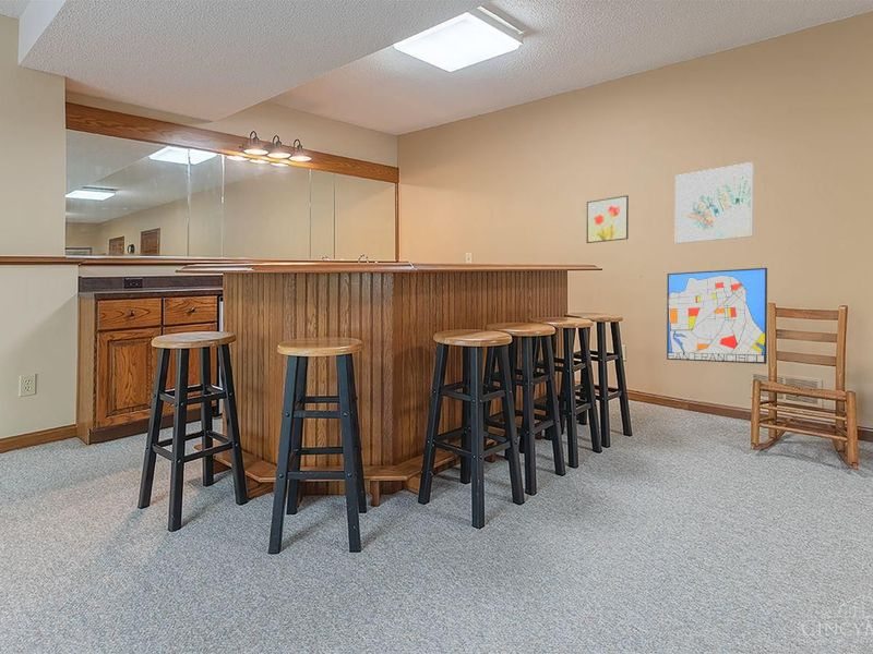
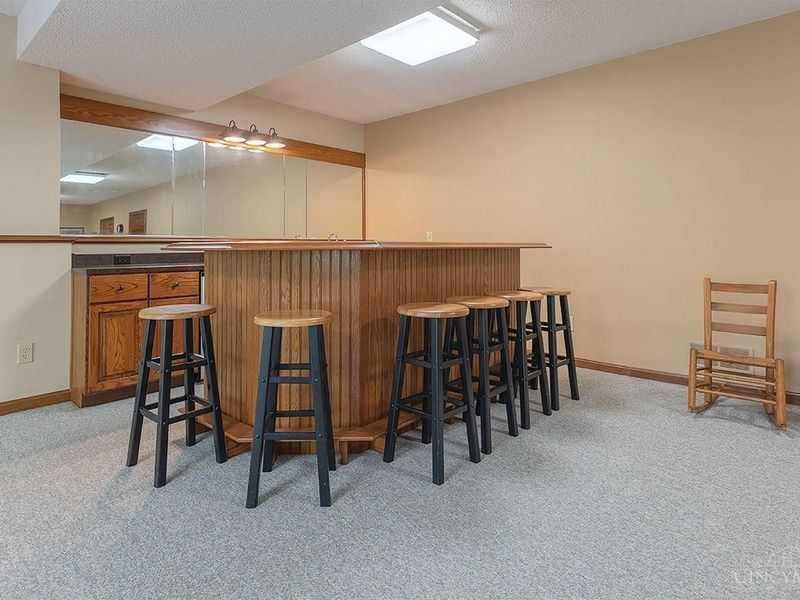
- wall art (714, 316)
- wall art (607, 219)
- wall art (713, 204)
